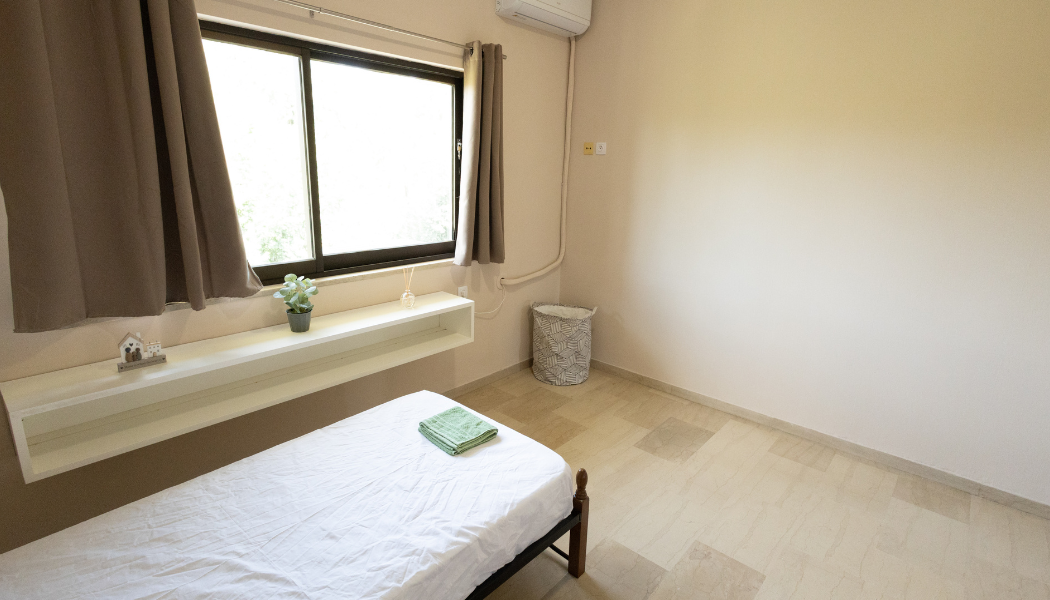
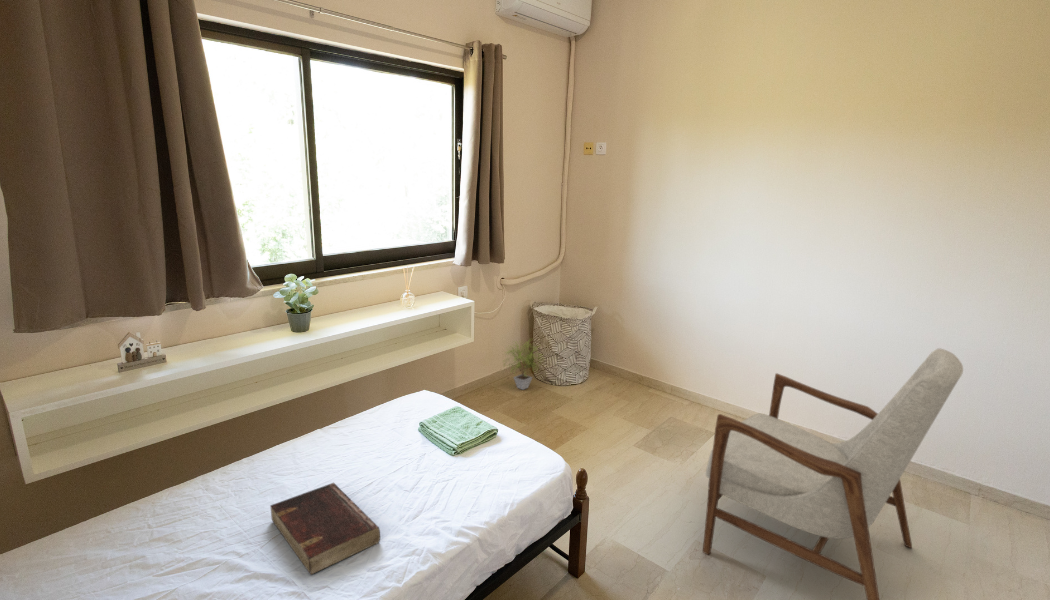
+ armchair (821, 449)
+ hardback book (324, 523)
+ potted plant (522, 361)
